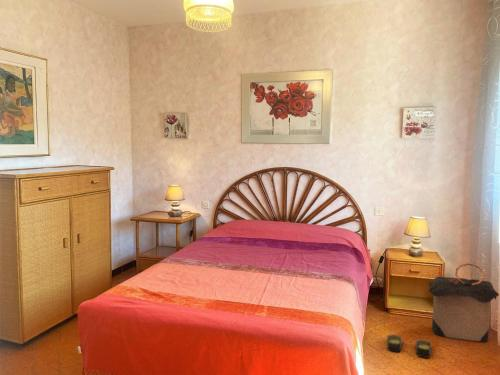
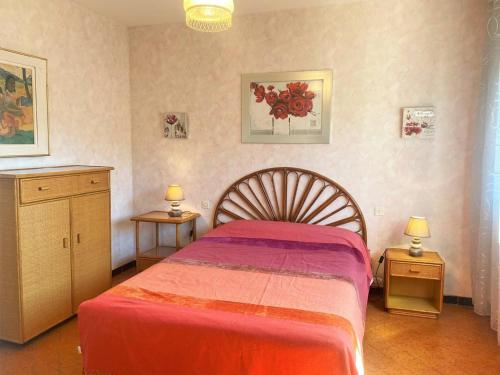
- slippers (415, 344)
- laundry hamper (460, 300)
